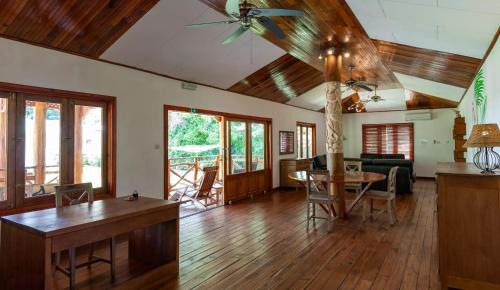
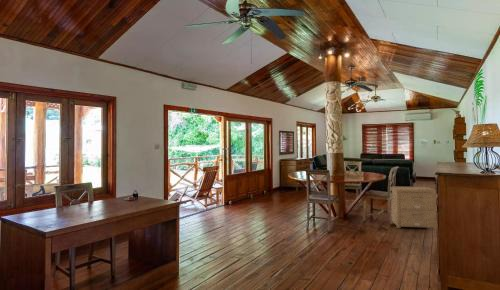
+ side table (413, 207)
